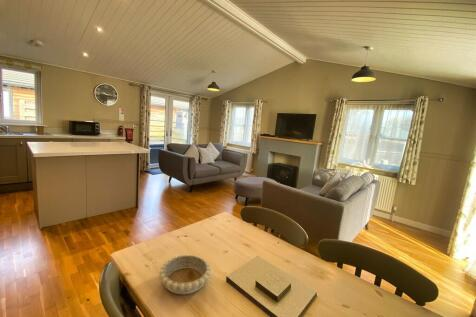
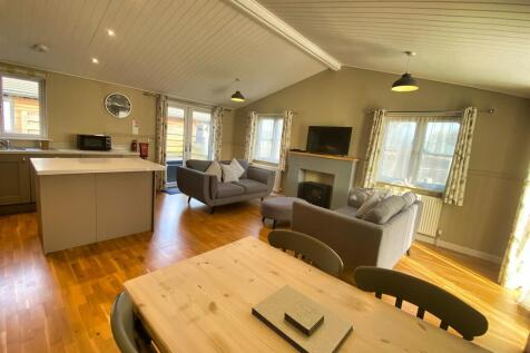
- decorative bowl (183, 268)
